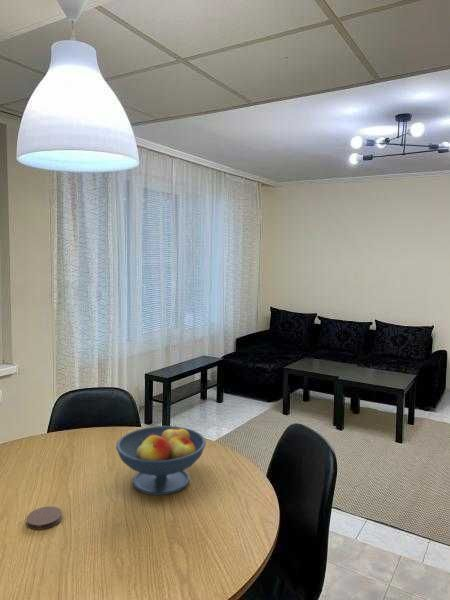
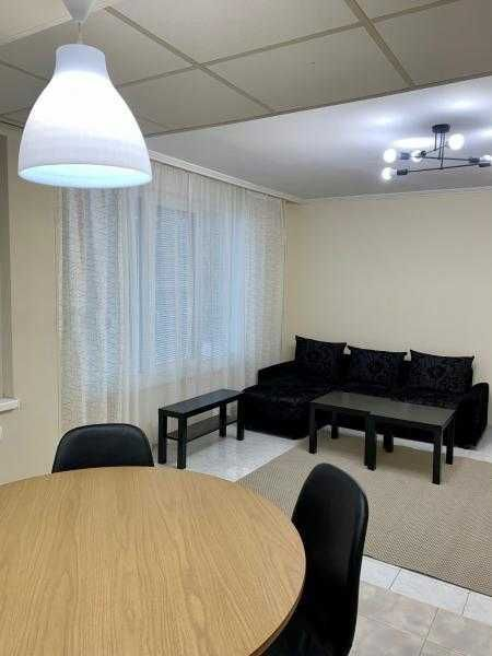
- fruit bowl (161, 454)
- coaster (44, 517)
